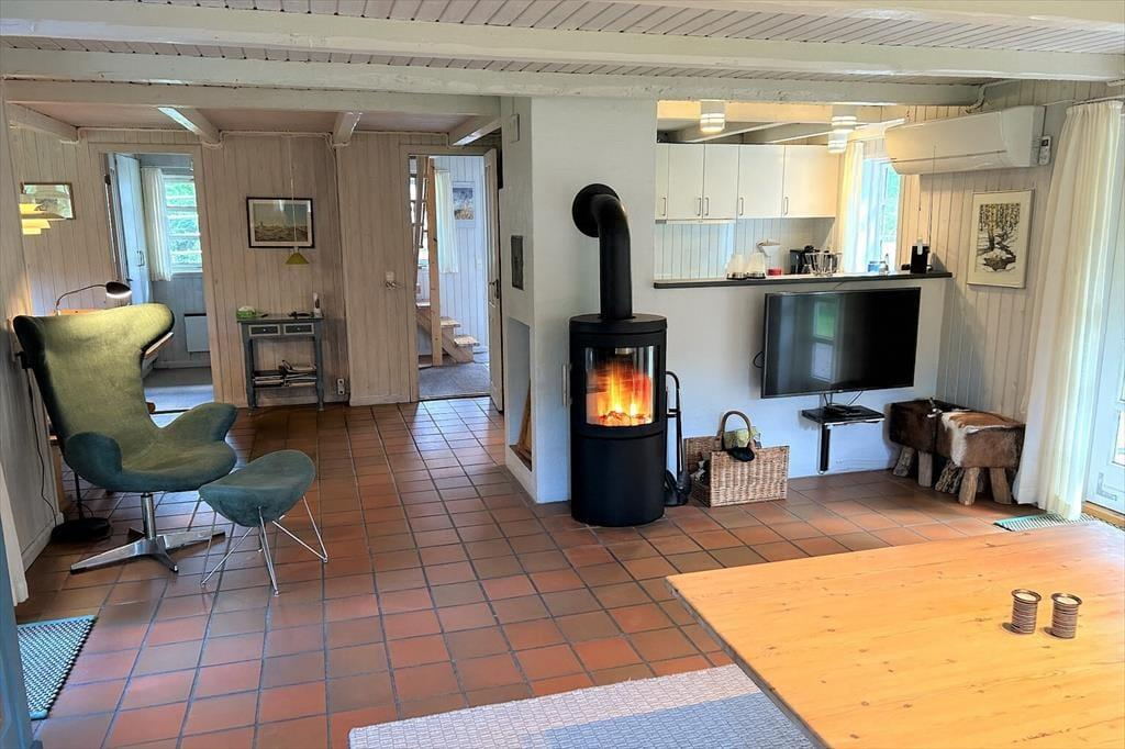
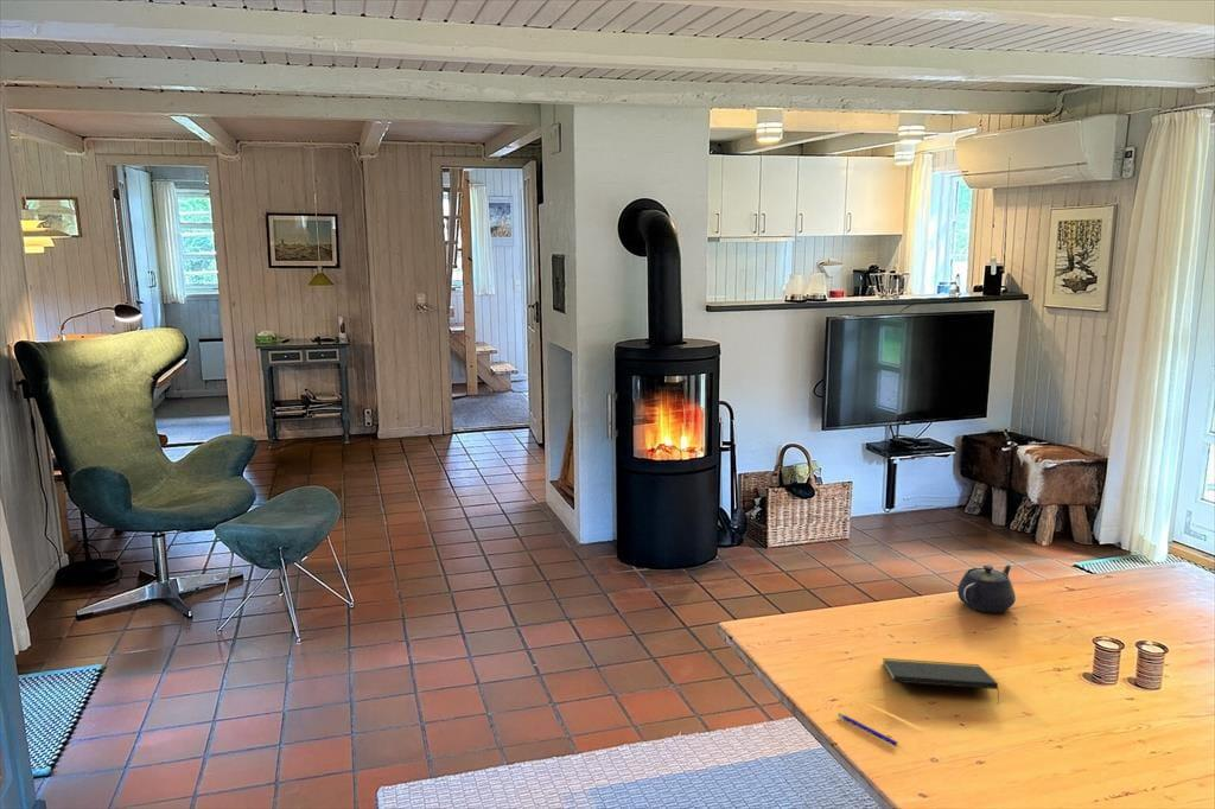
+ notepad (937, 673)
+ pen (866, 728)
+ teapot (987, 585)
